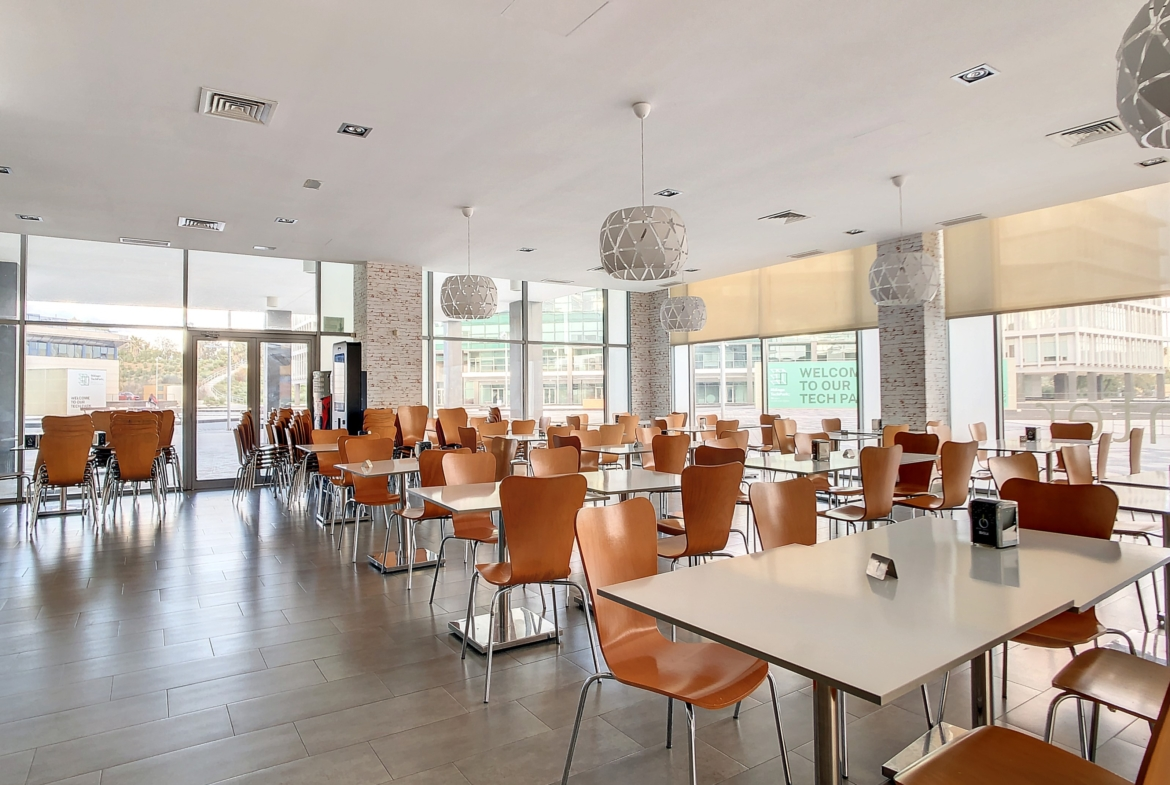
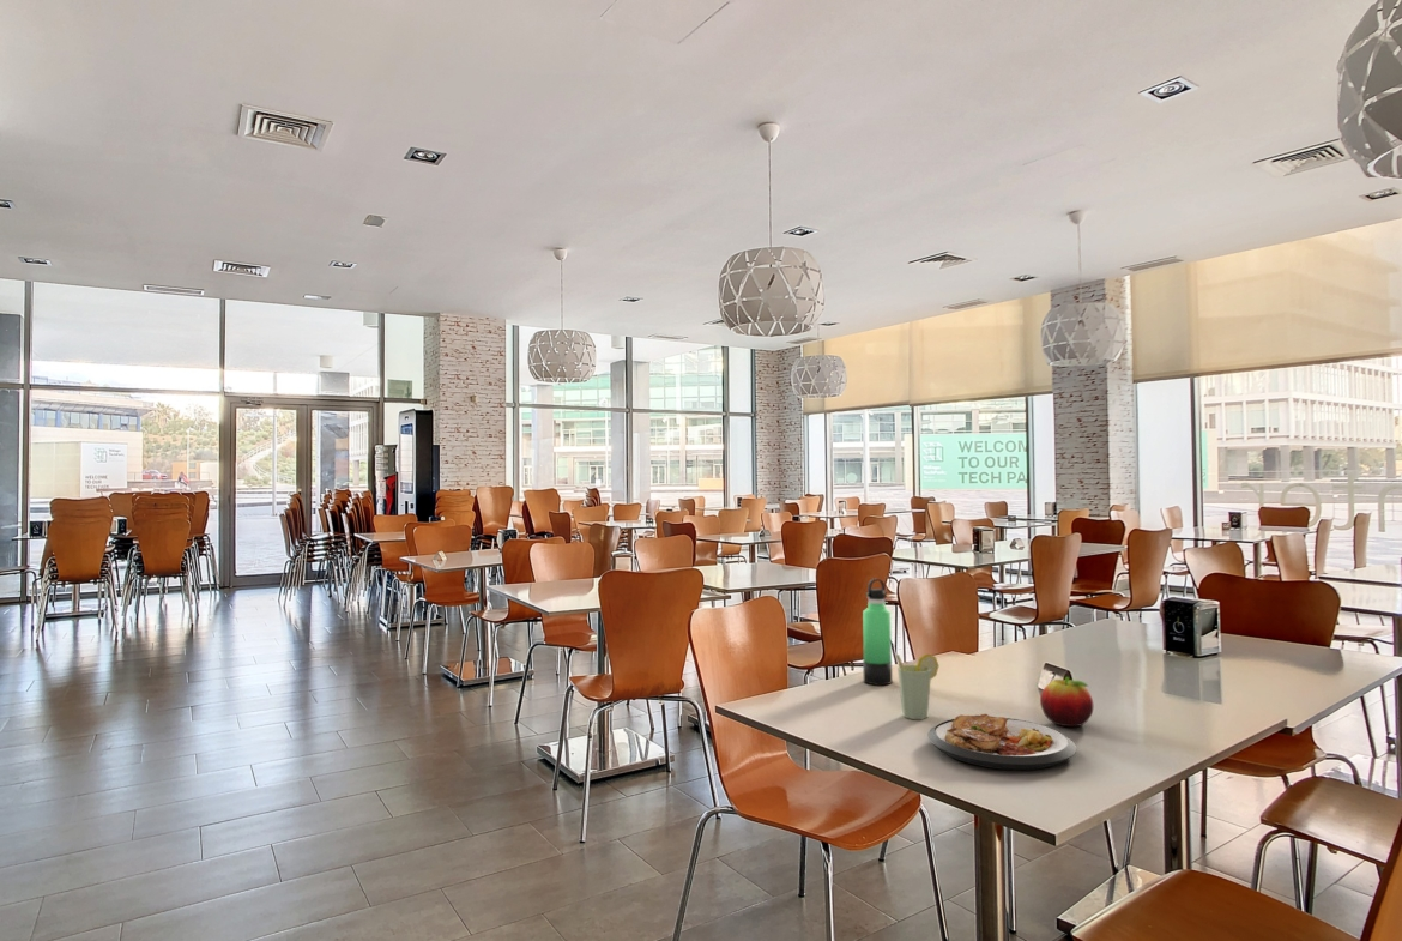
+ cup (918, 683)
+ thermos bottle (876, 629)
+ fruit (1066, 700)
+ plate (999, 736)
